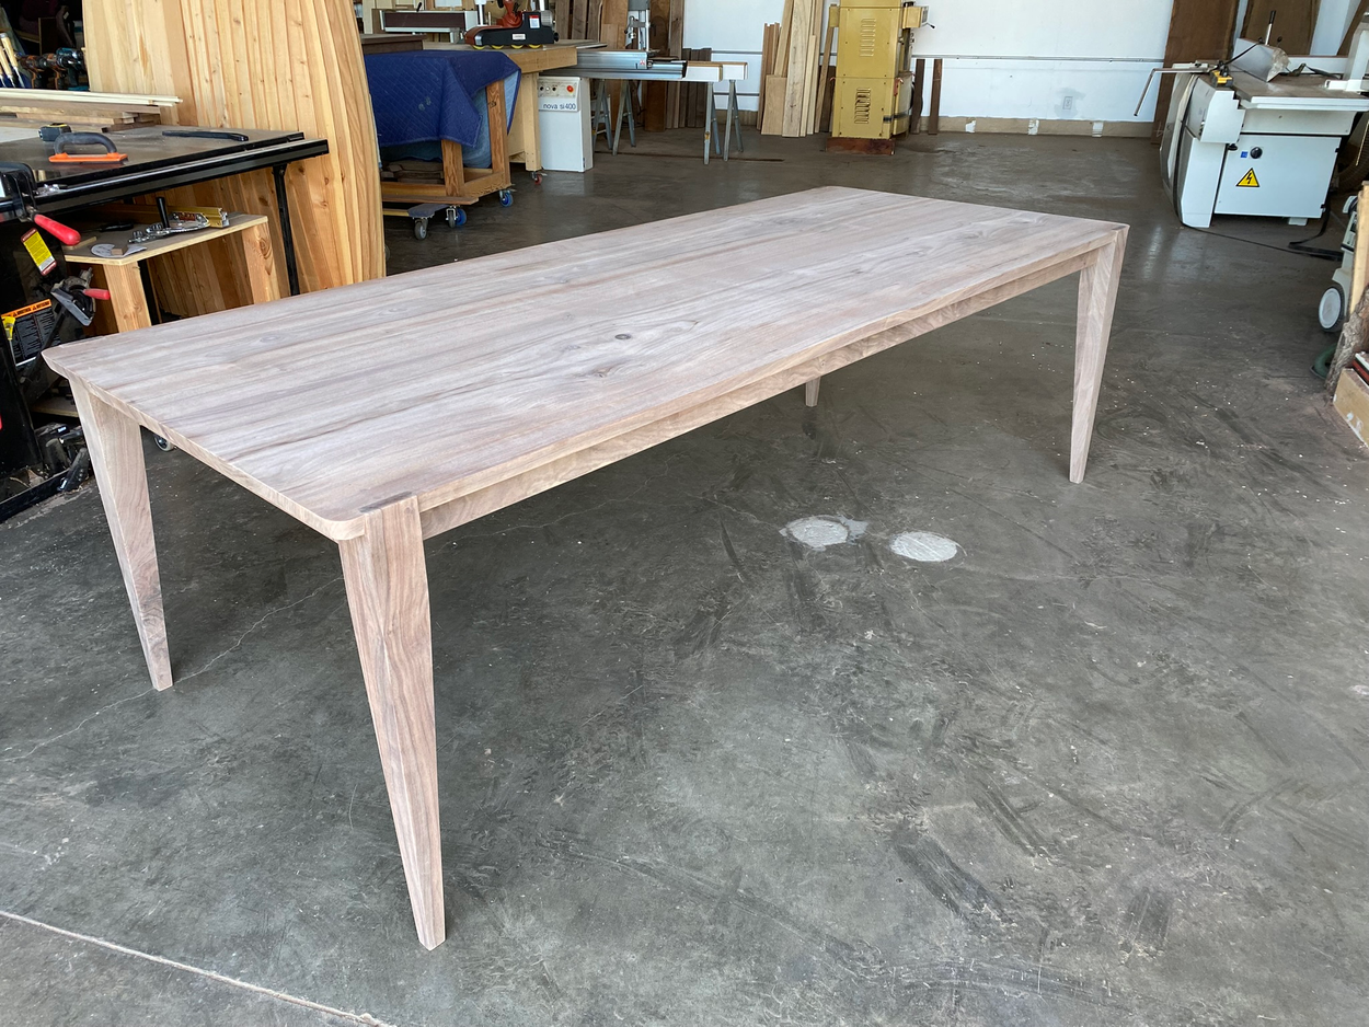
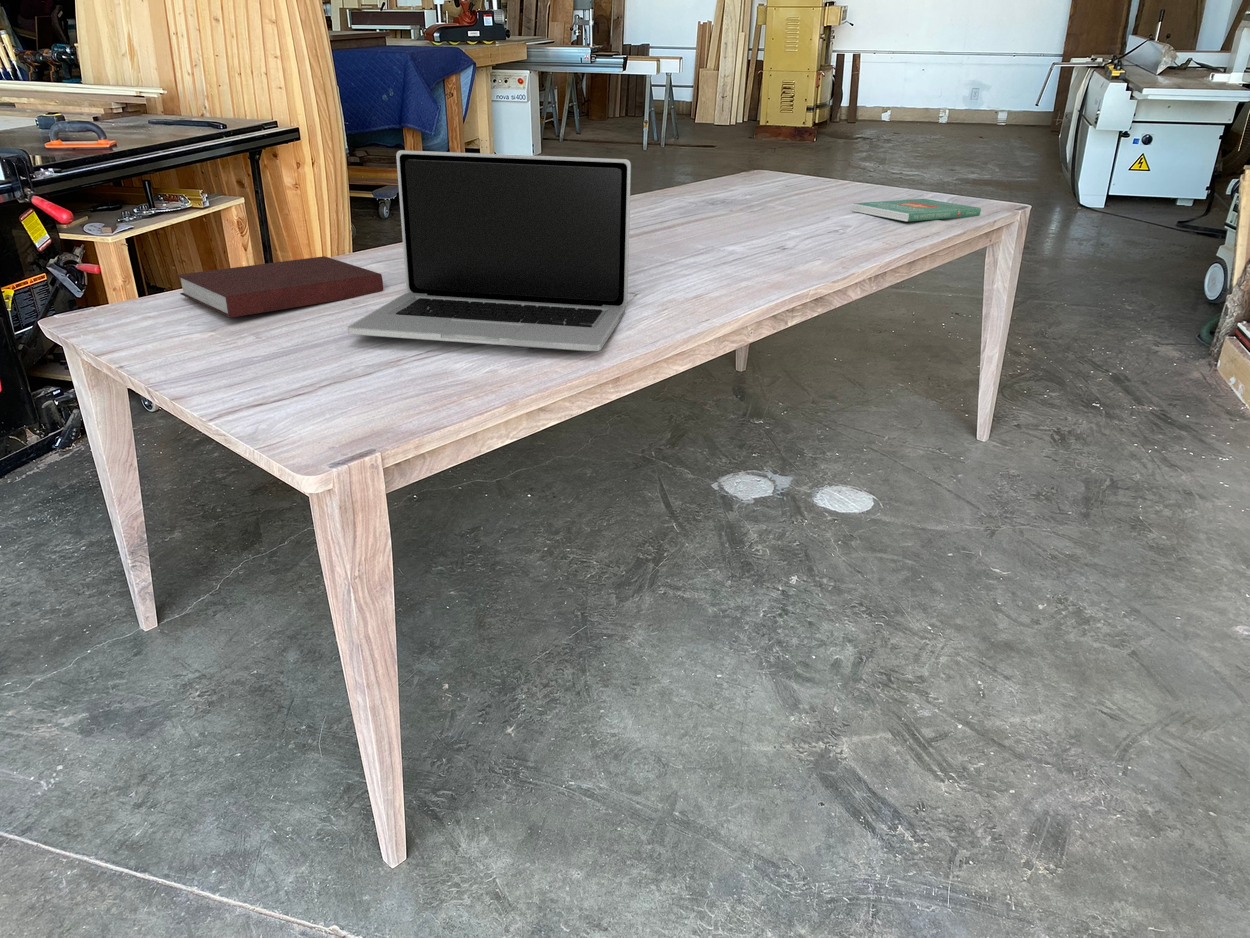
+ notebook (282, 284)
+ book (916, 209)
+ laptop (492, 246)
